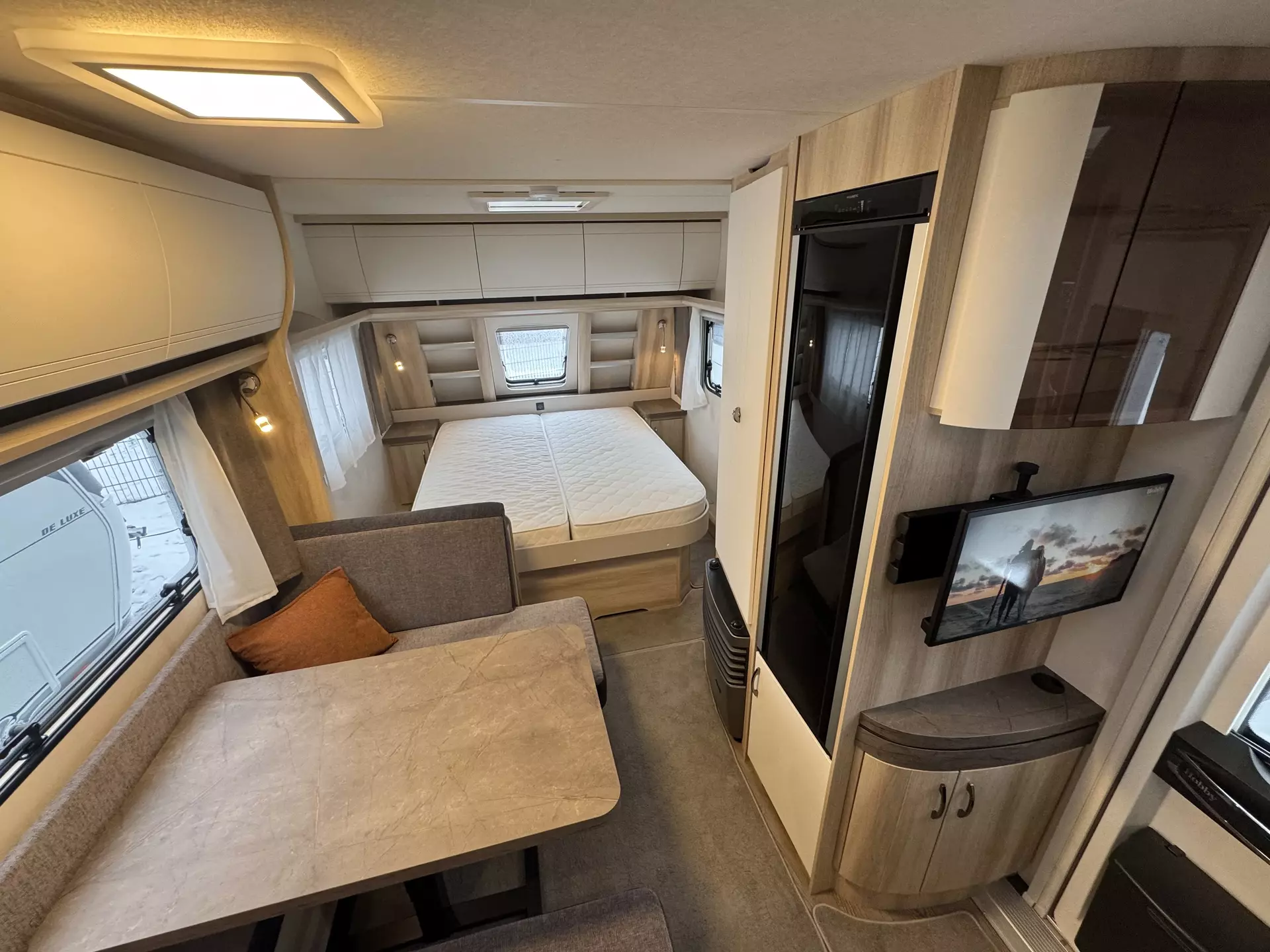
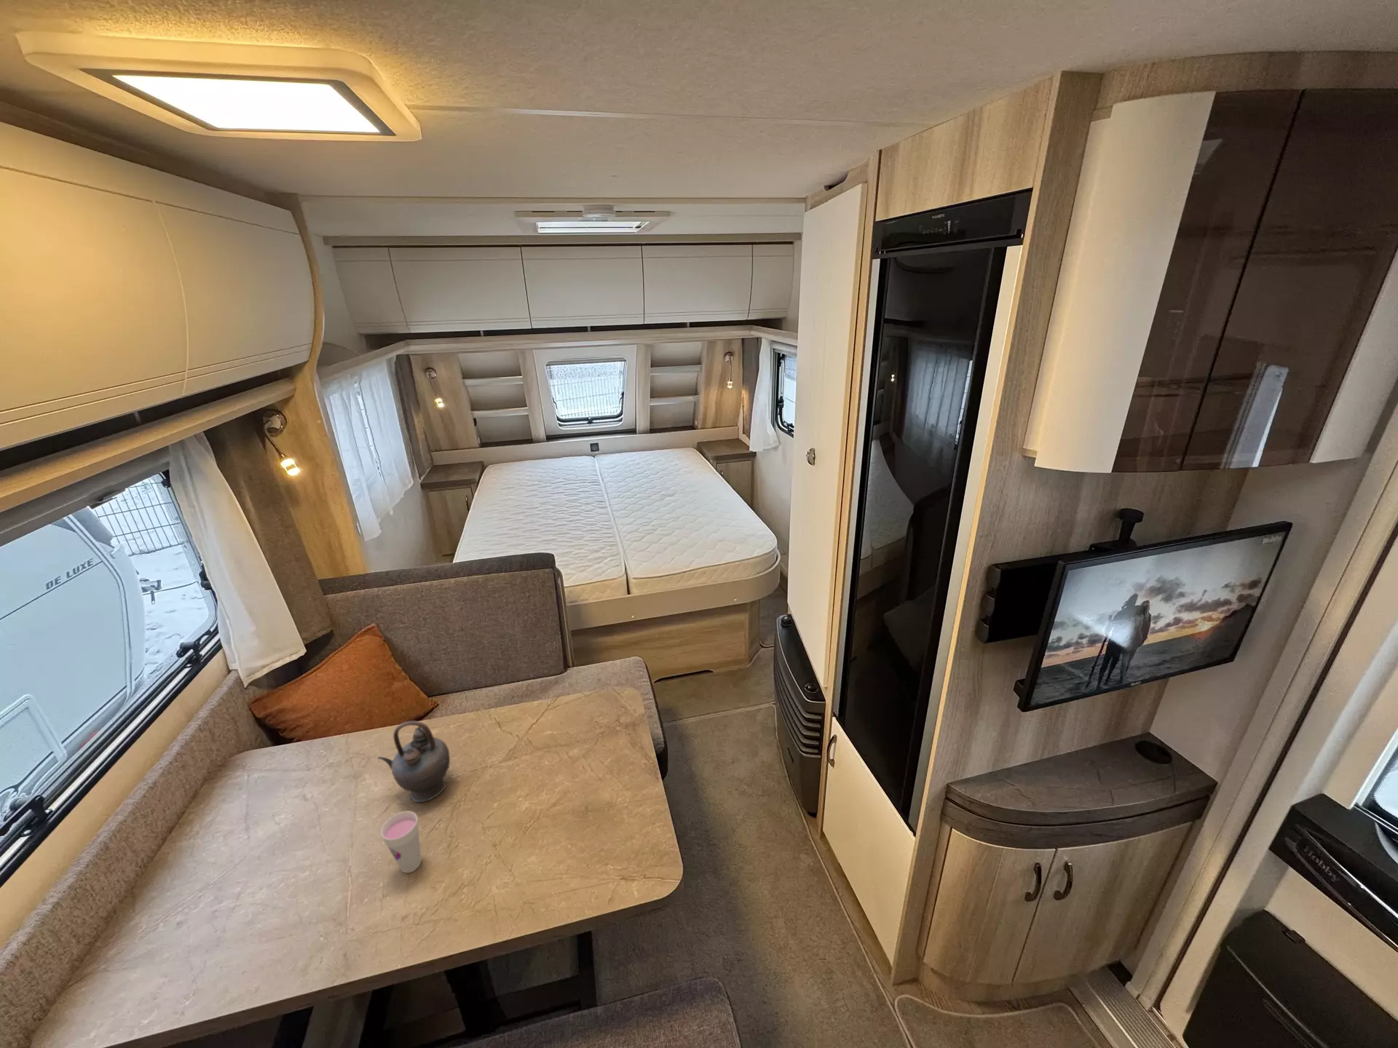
+ teapot (413, 756)
+ cup (405, 845)
